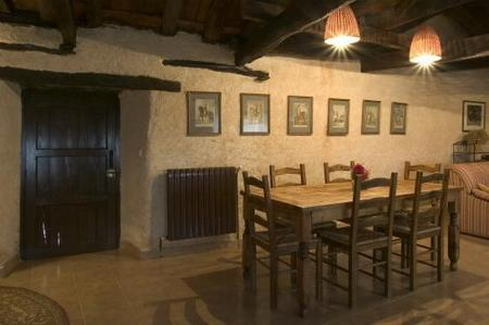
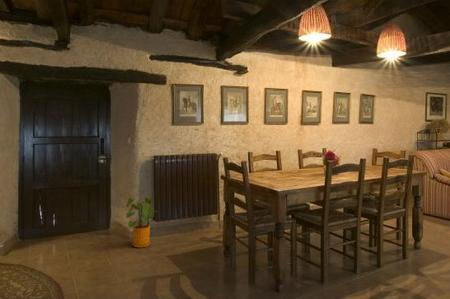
+ house plant (139, 221)
